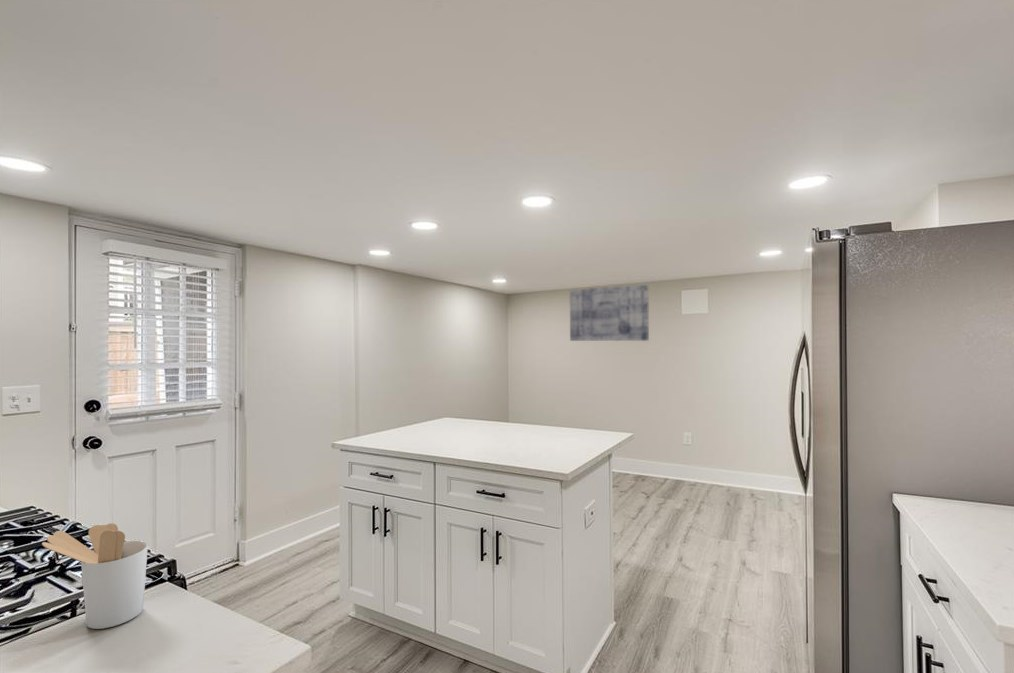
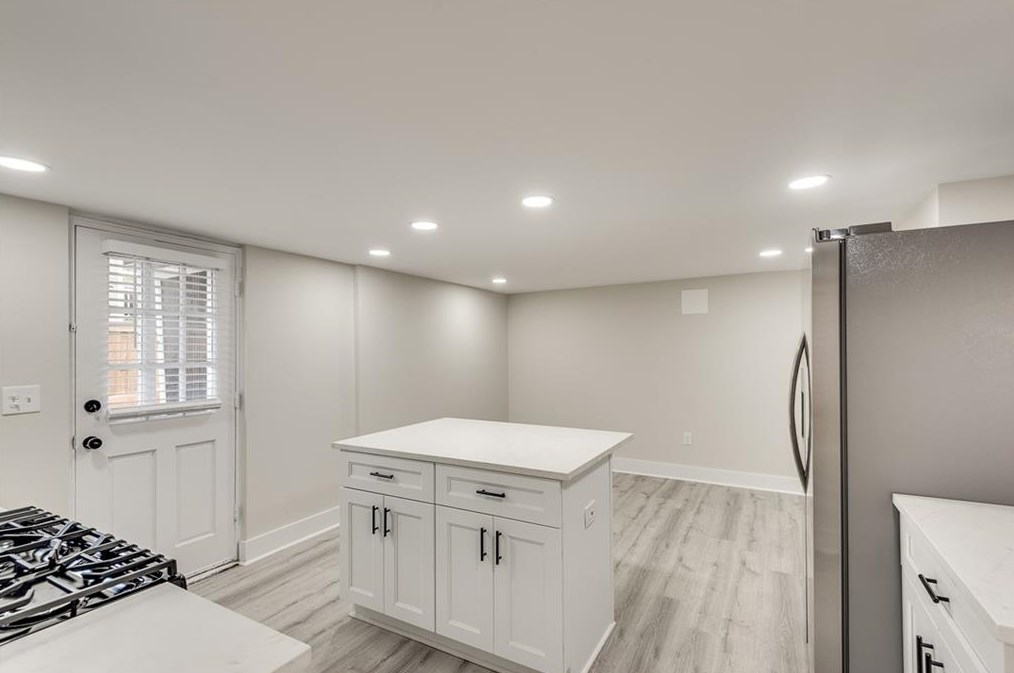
- wall art (607, 314)
- utensil holder (97, 572)
